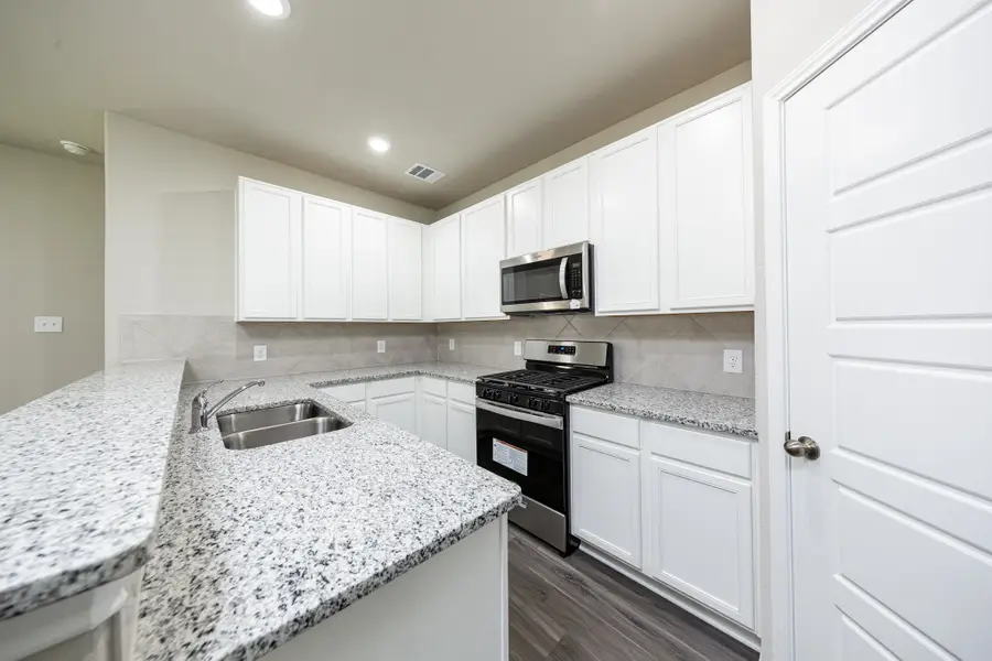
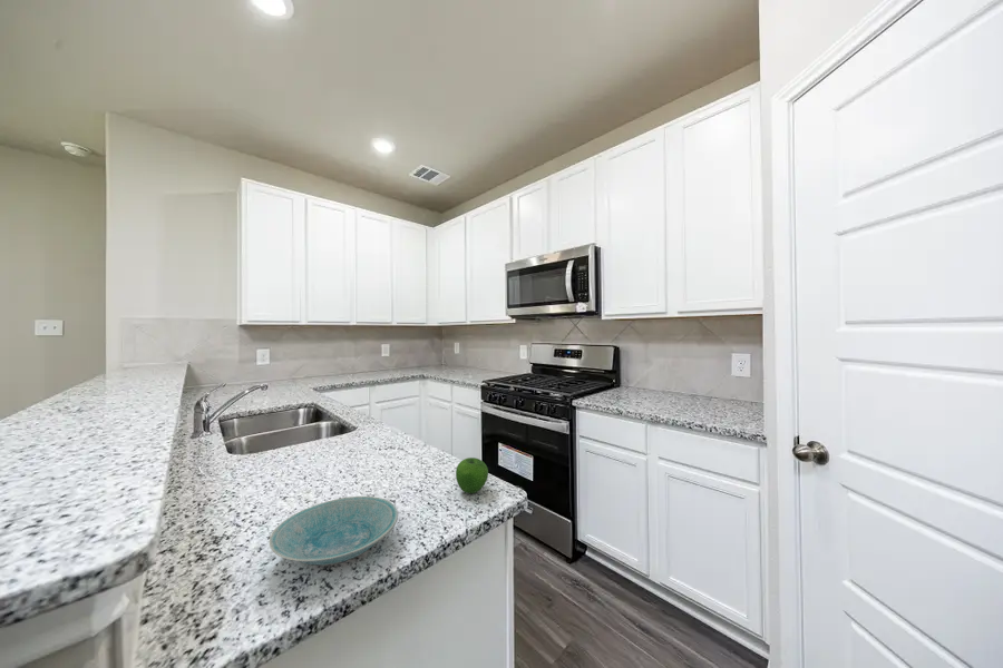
+ apple (471, 475)
+ bowl (338, 536)
